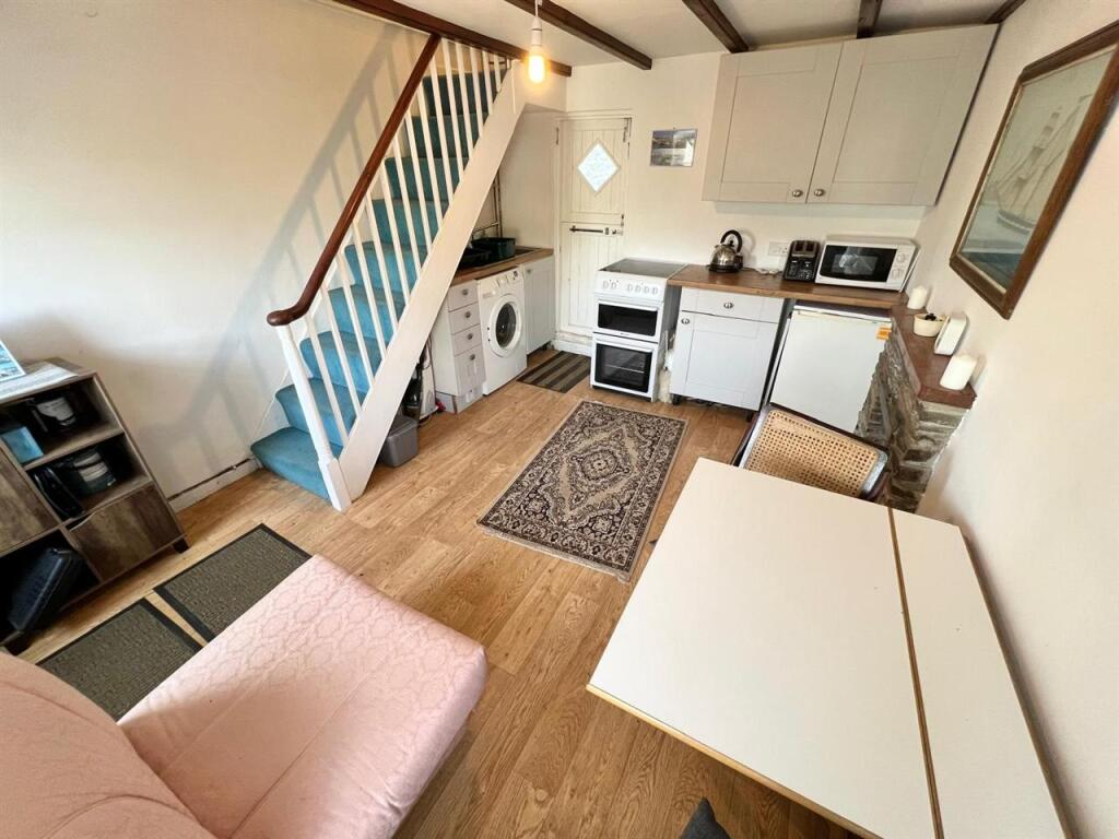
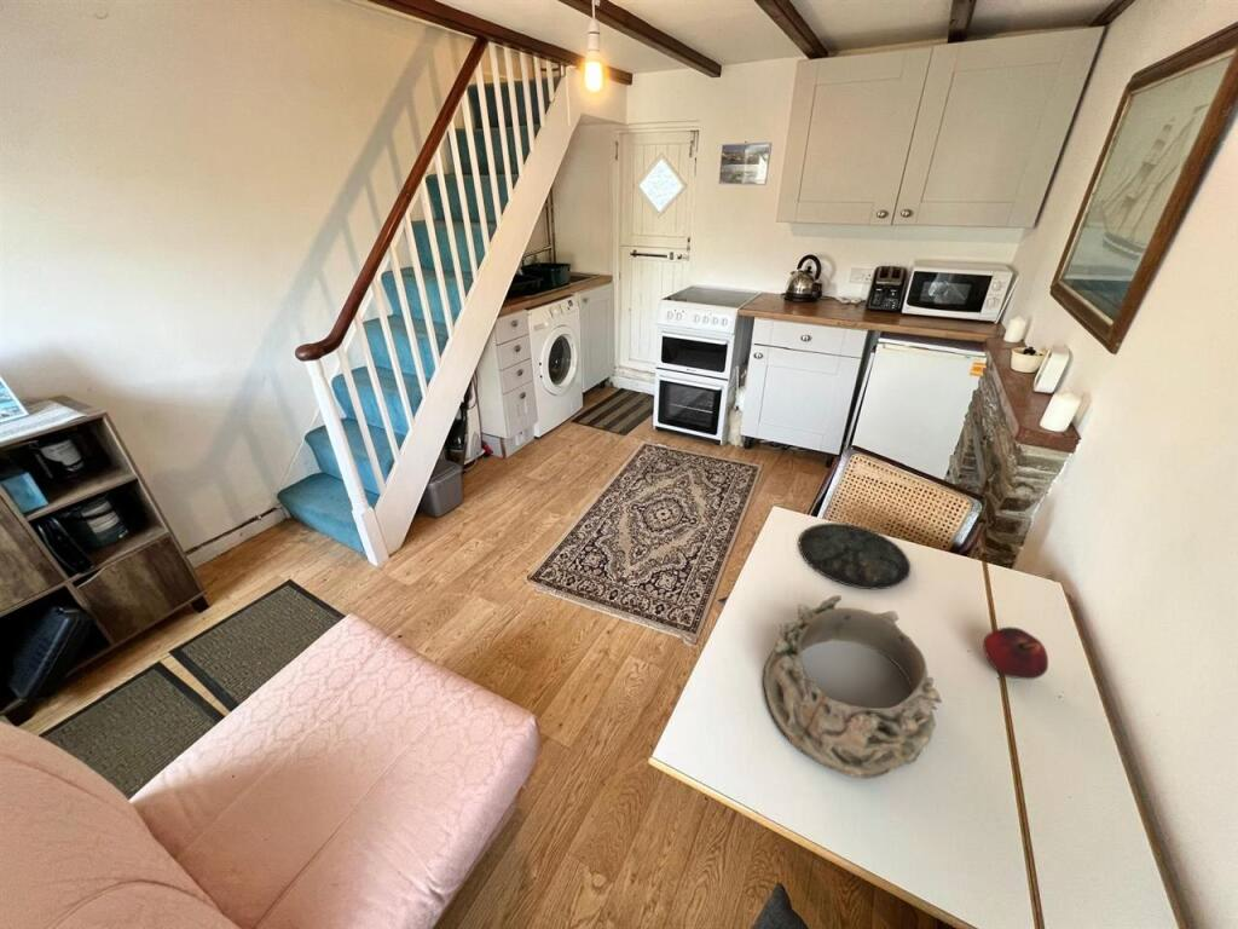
+ plate (854, 548)
+ fruit (1013, 653)
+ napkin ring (860, 644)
